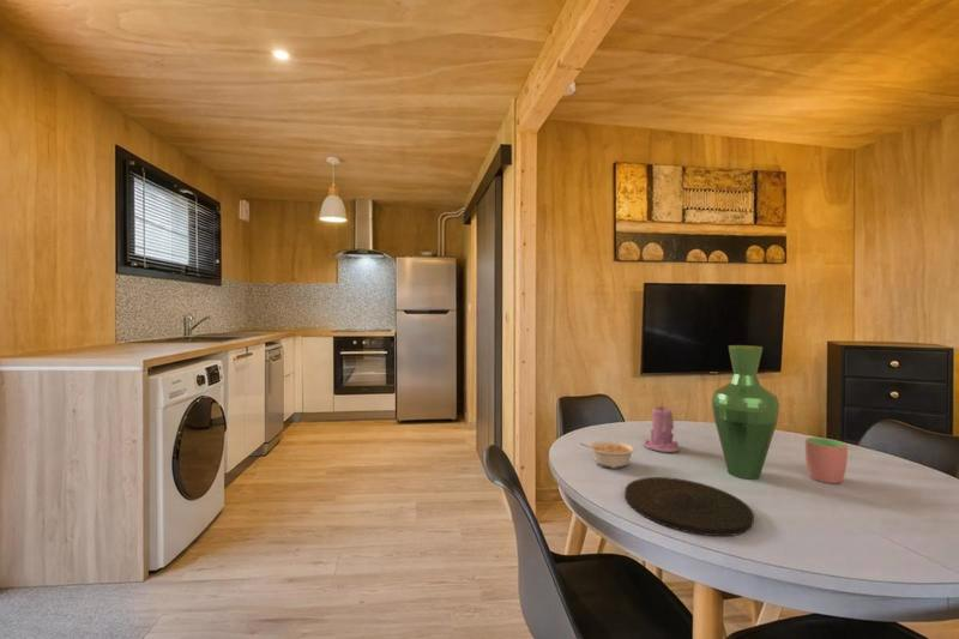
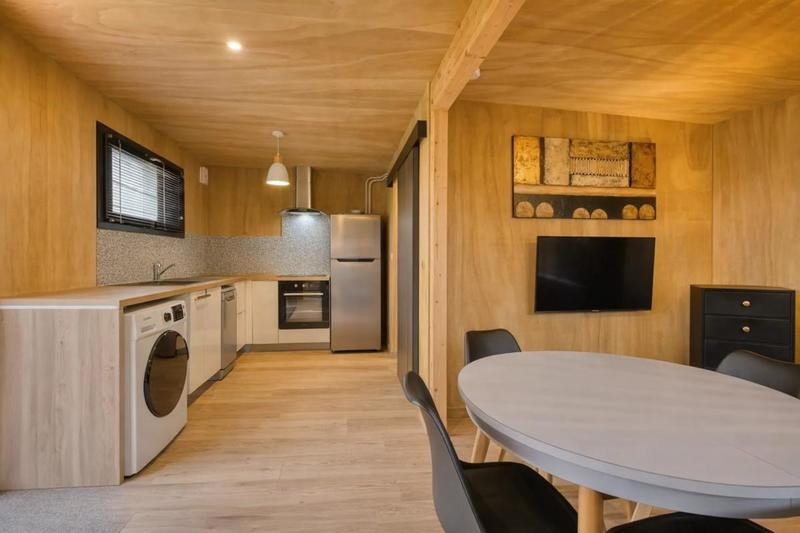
- candle (661, 424)
- vase (744, 410)
- legume (610, 453)
- plate (684, 498)
- cup (828, 459)
